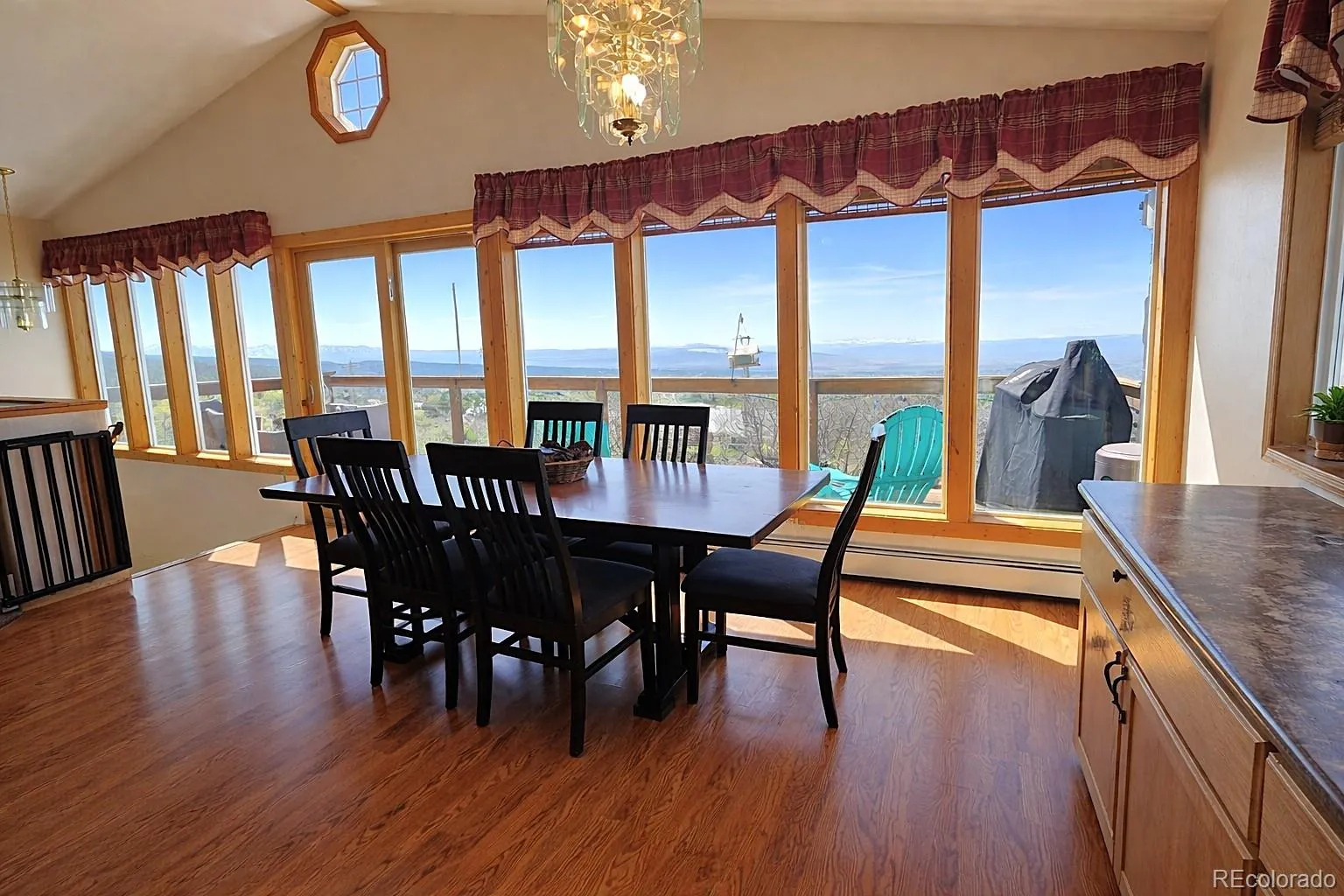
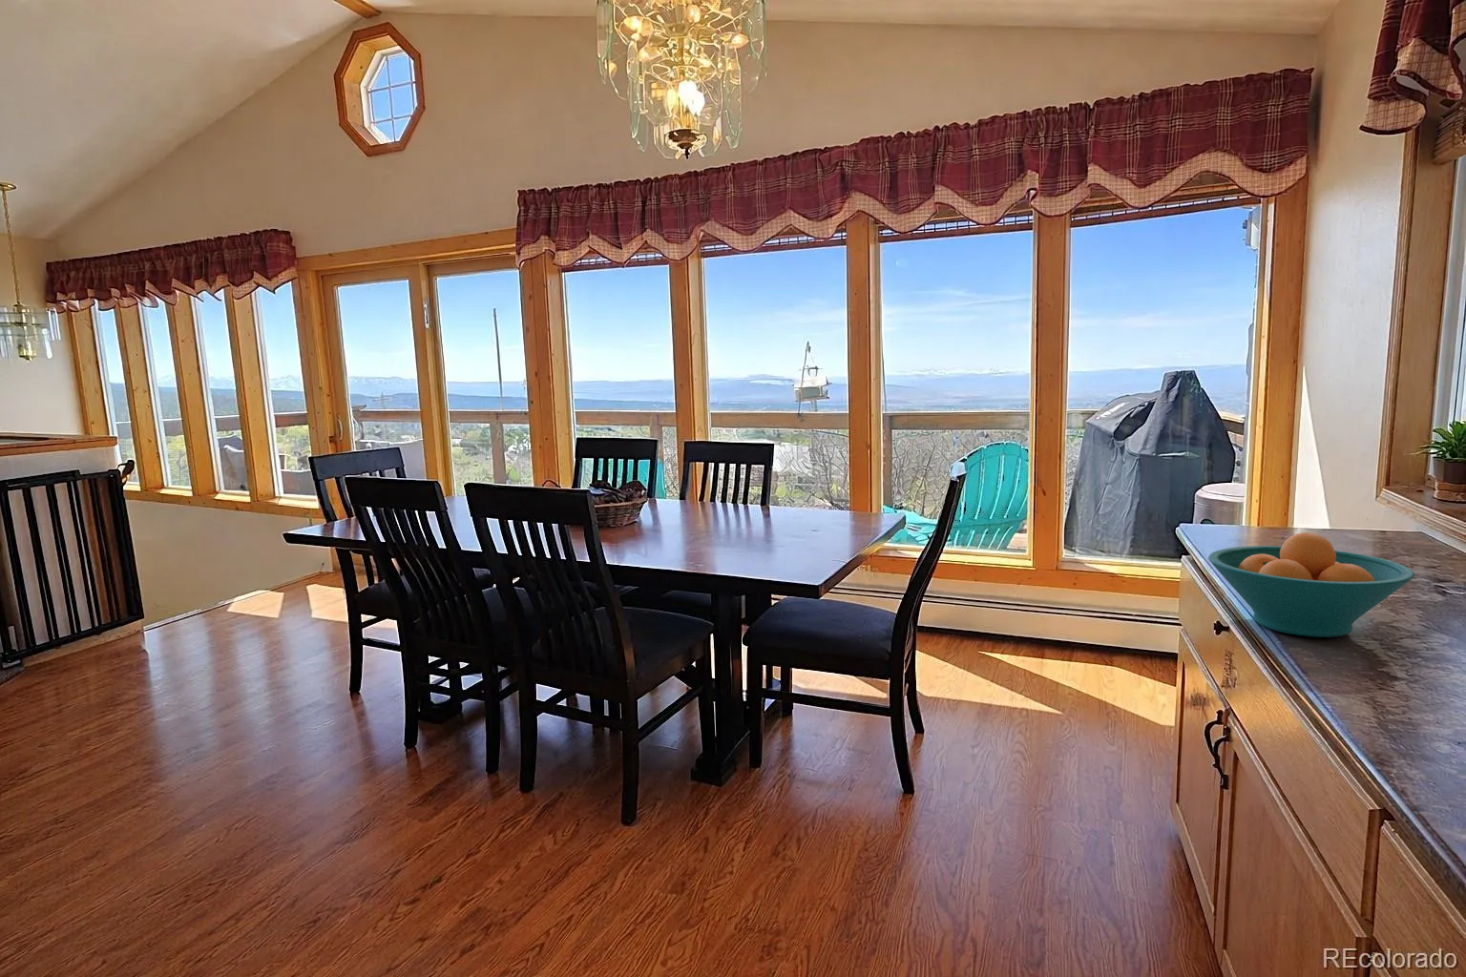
+ fruit bowl (1303, 580)
